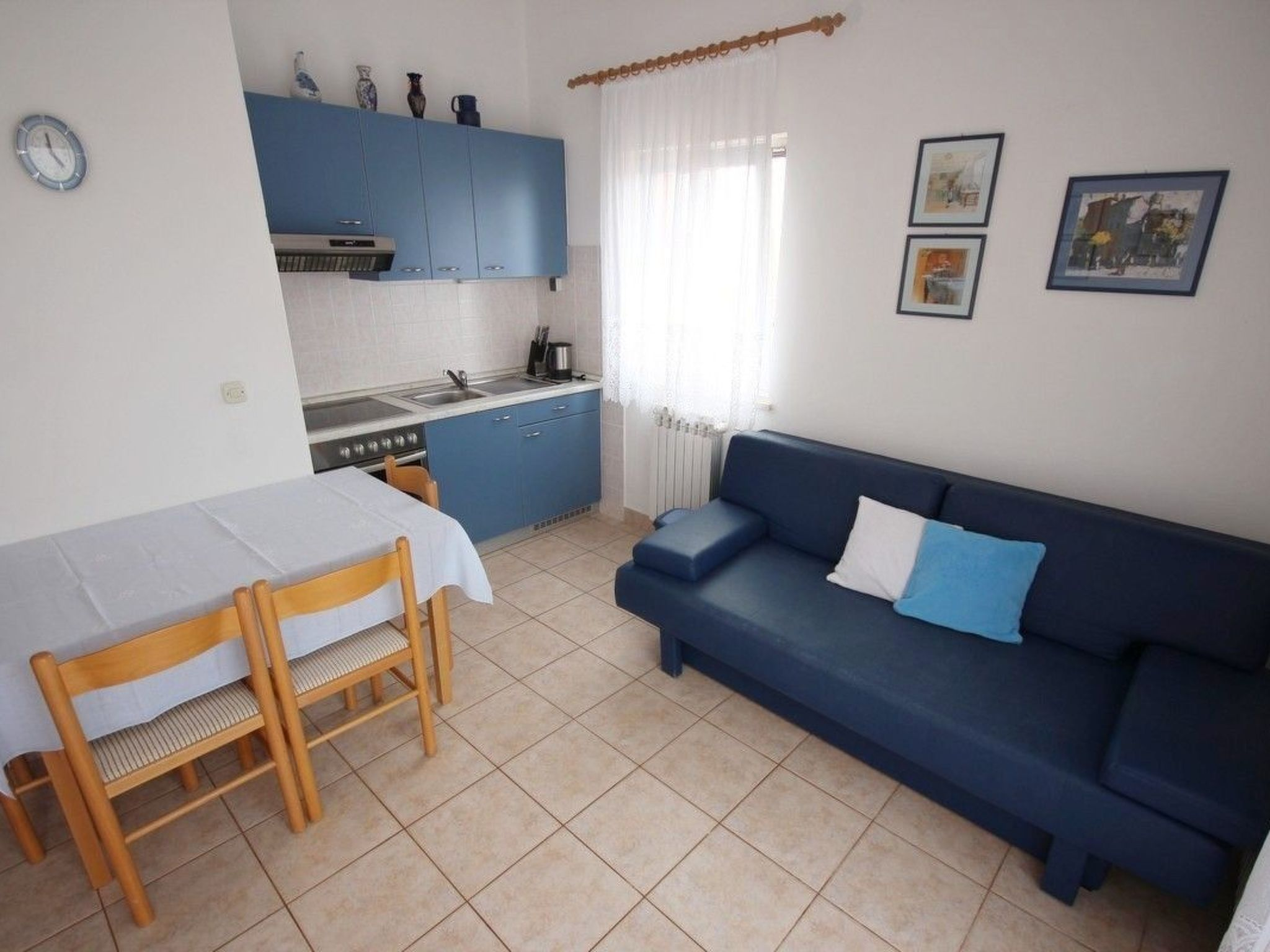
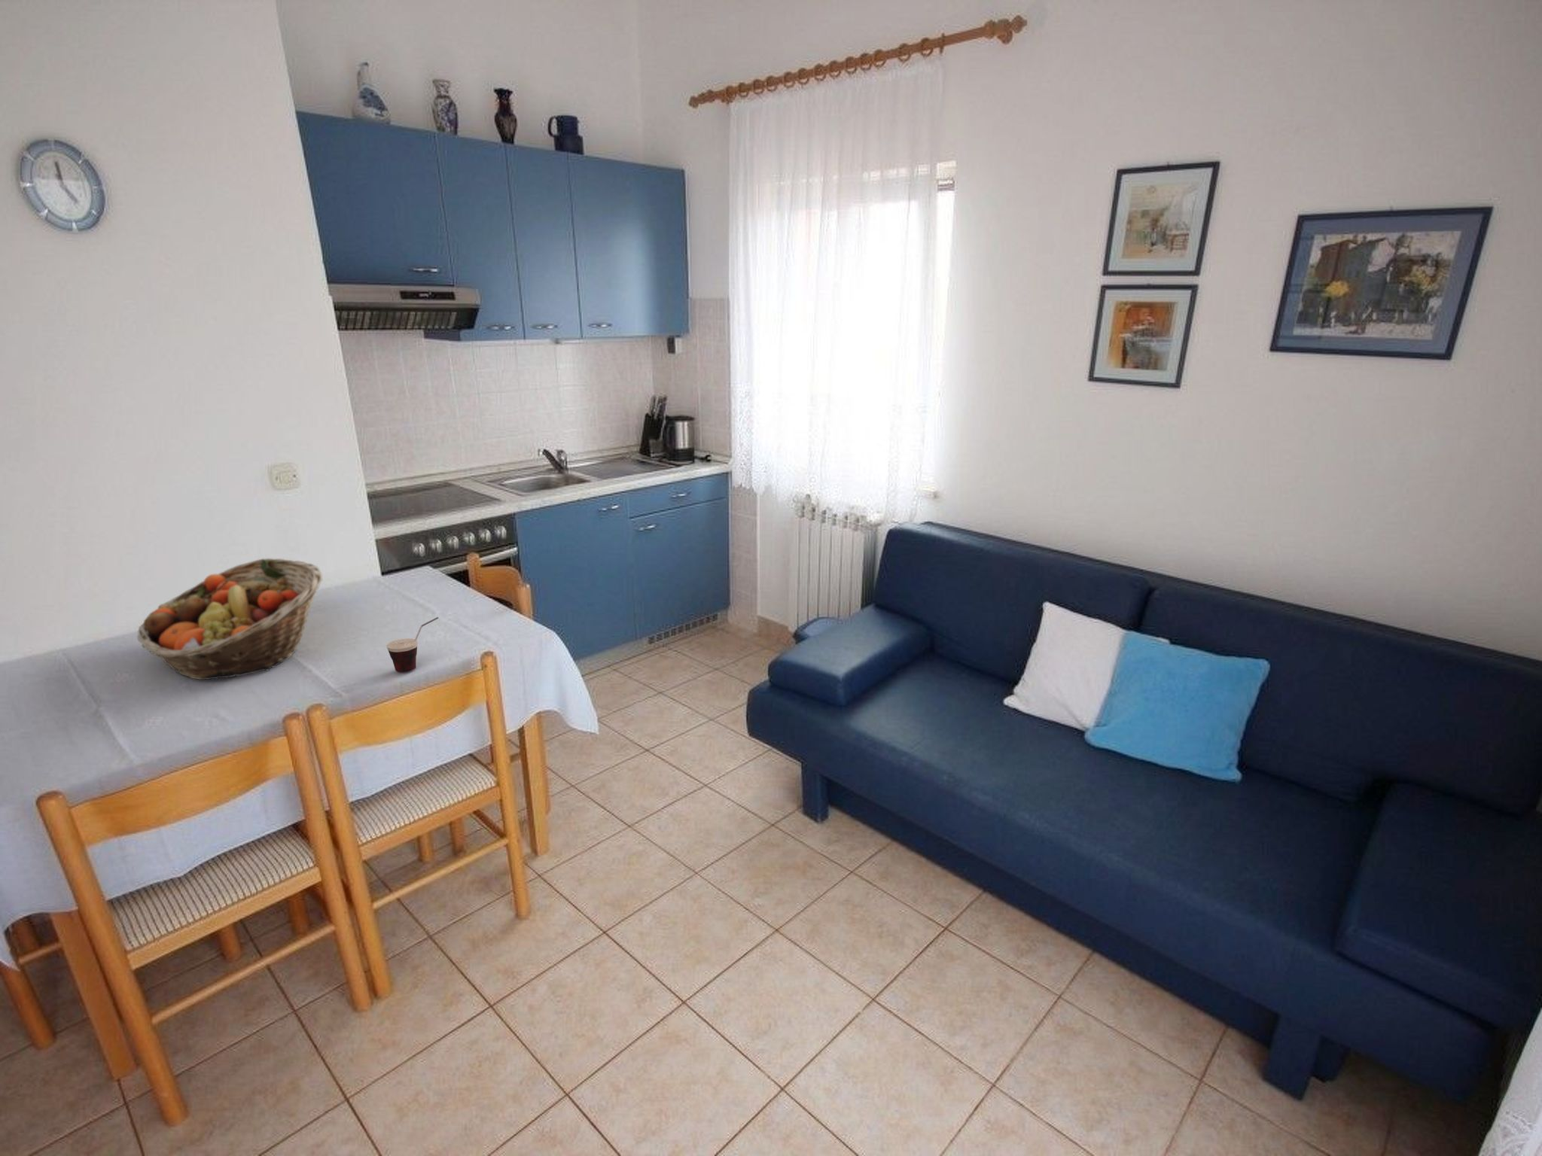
+ cup (415, 645)
+ fruit basket (237, 616)
